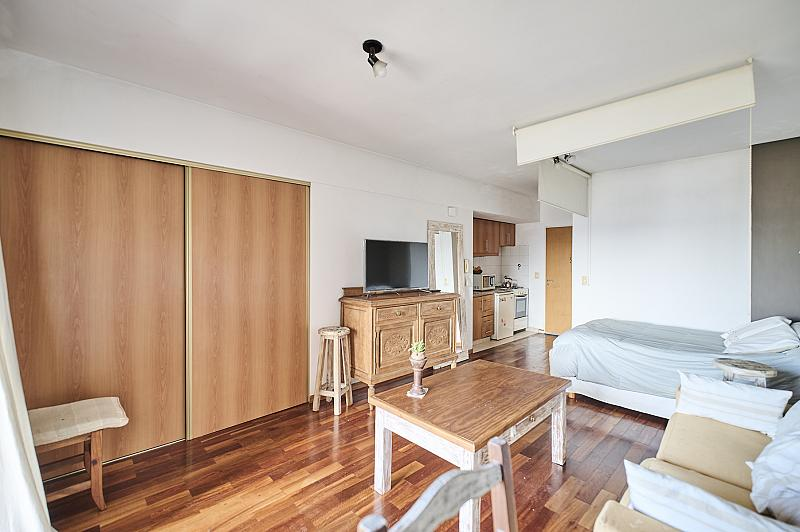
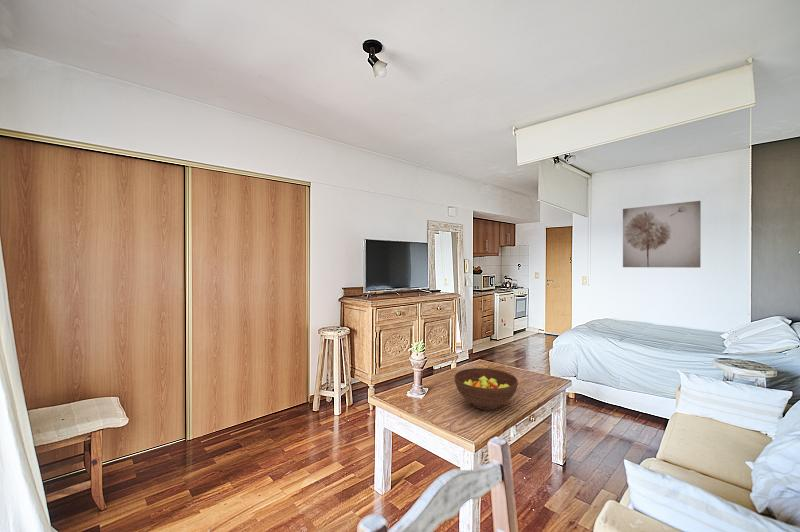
+ wall art (659, 236)
+ fruit bowl (485, 391)
